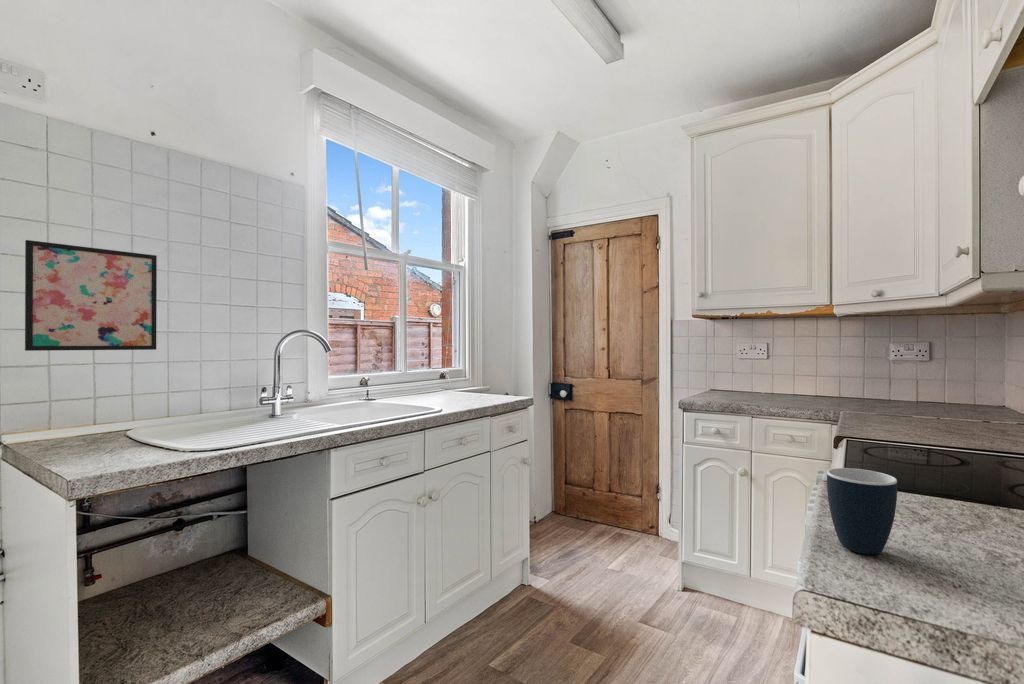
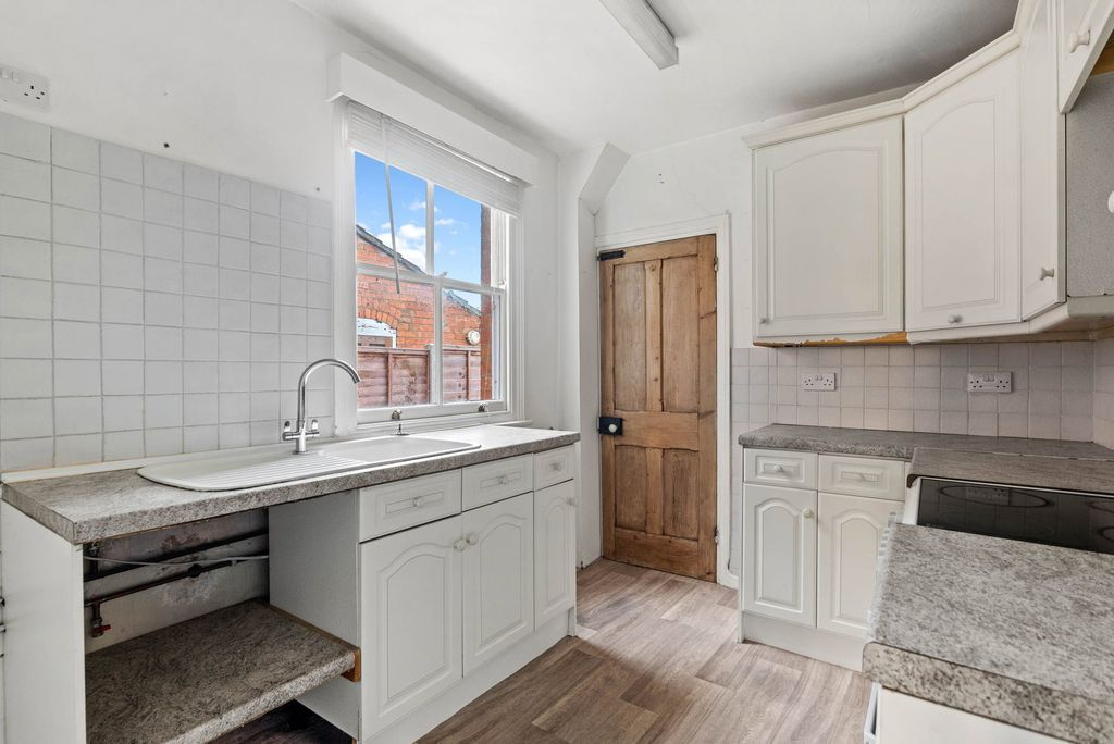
- mug (863, 509)
- wall art (95, 299)
